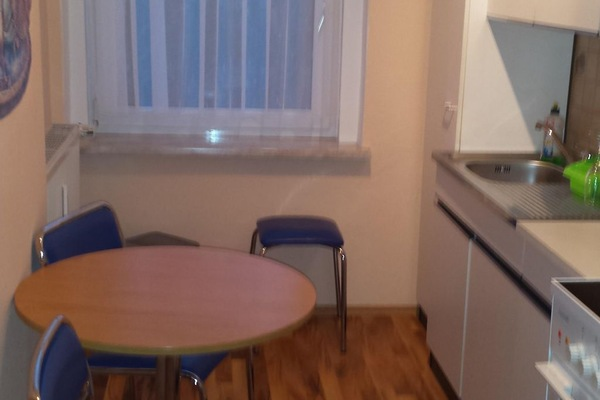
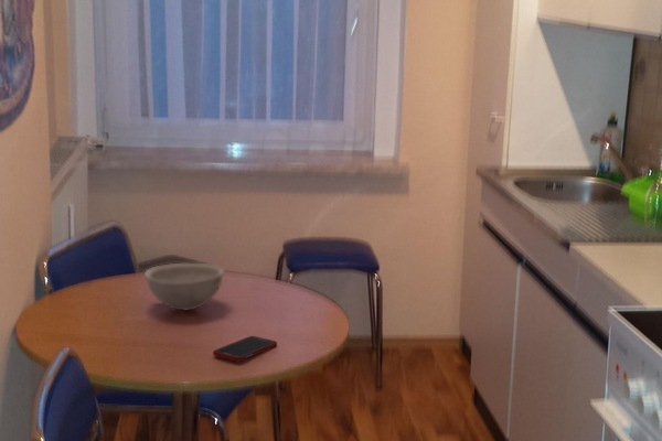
+ cell phone (245, 348)
+ bowl (184, 289)
